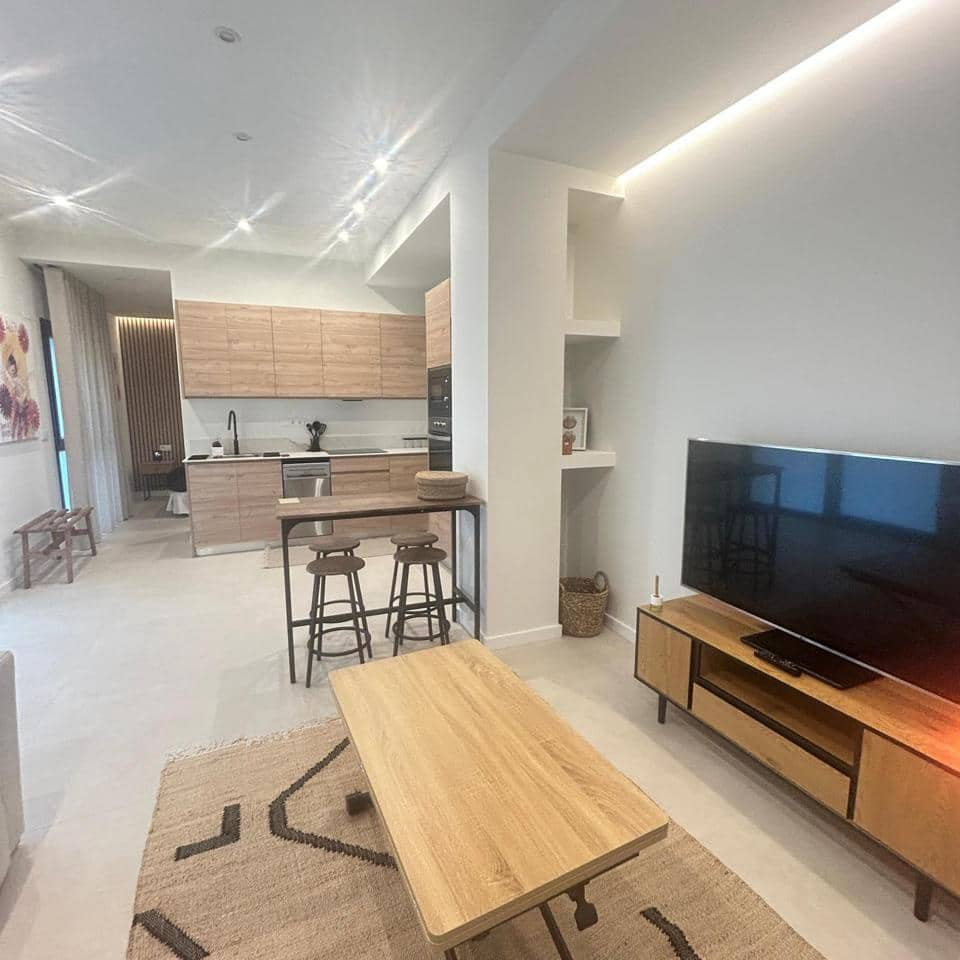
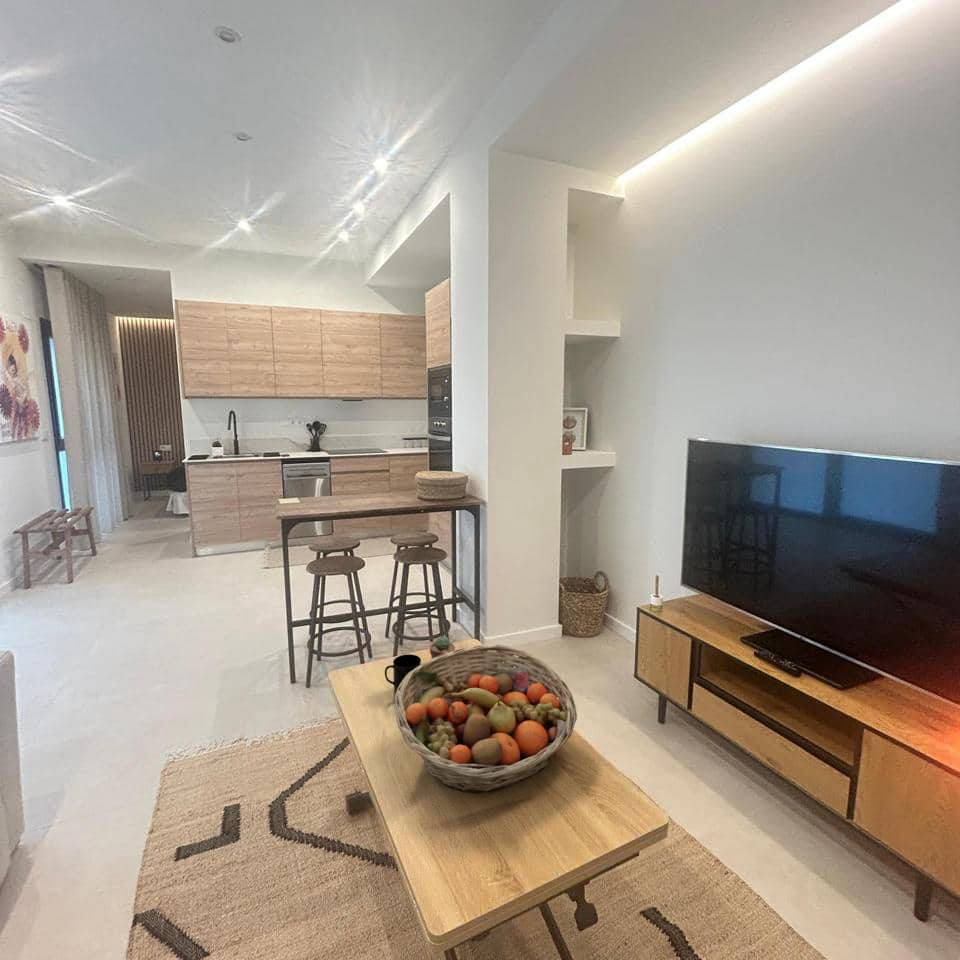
+ mug (403, 677)
+ potted succulent (442, 652)
+ fruit basket (486, 713)
